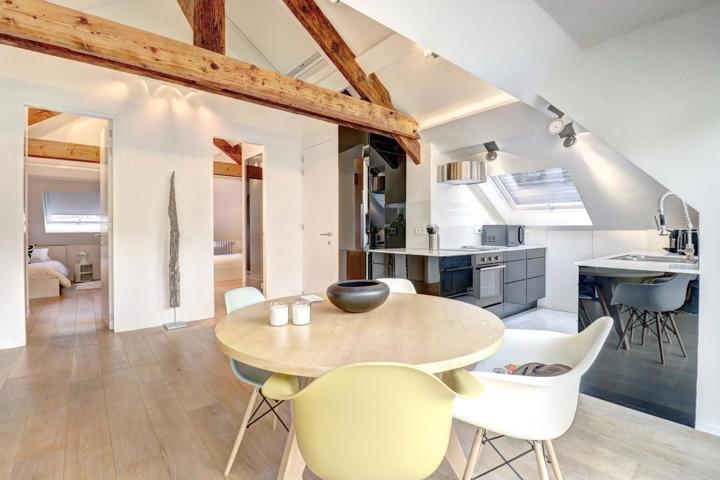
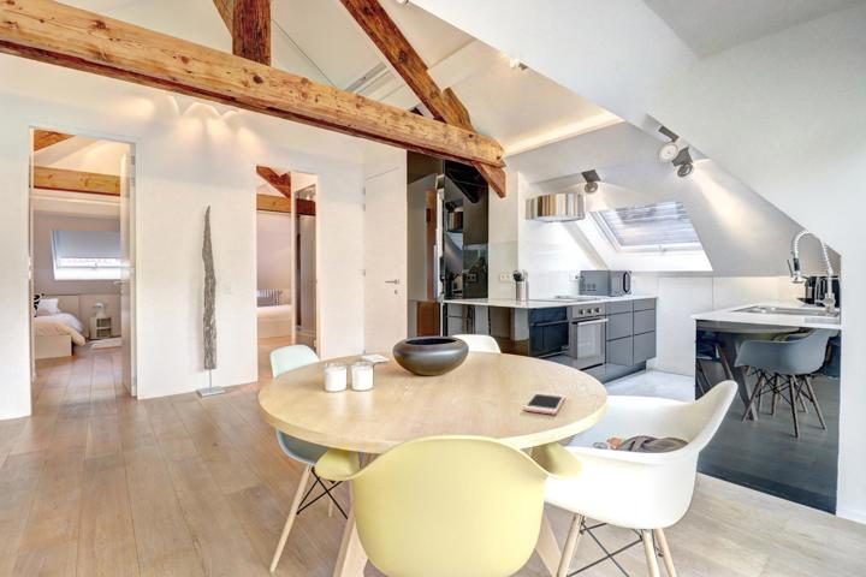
+ cell phone (545, 401)
